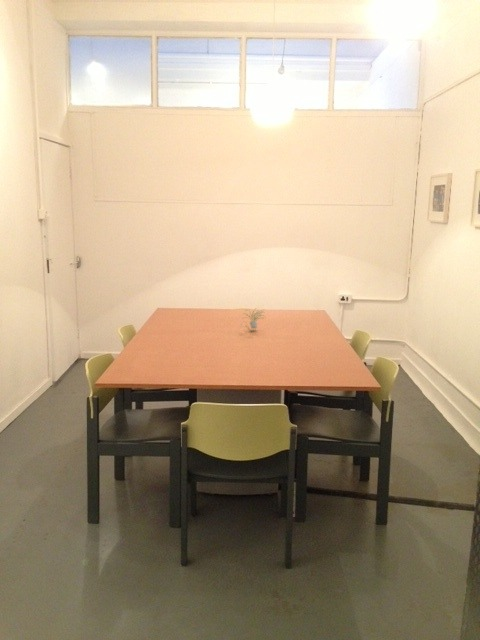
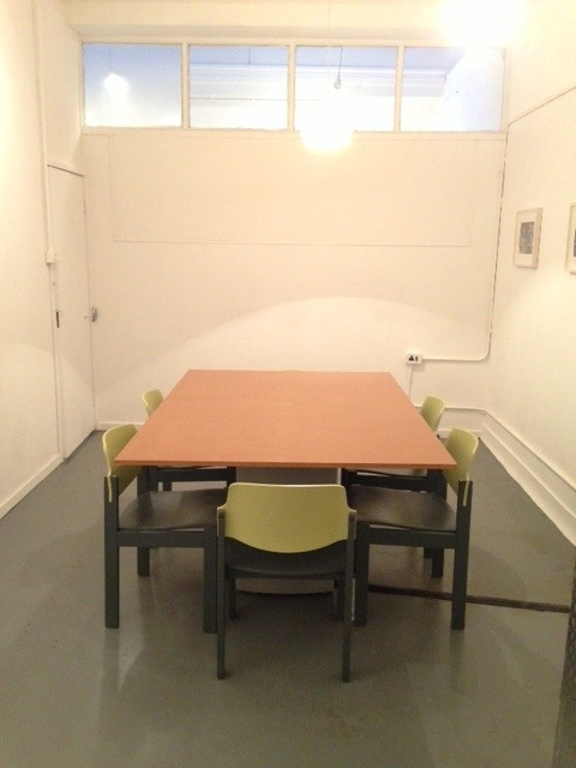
- plant (253, 320)
